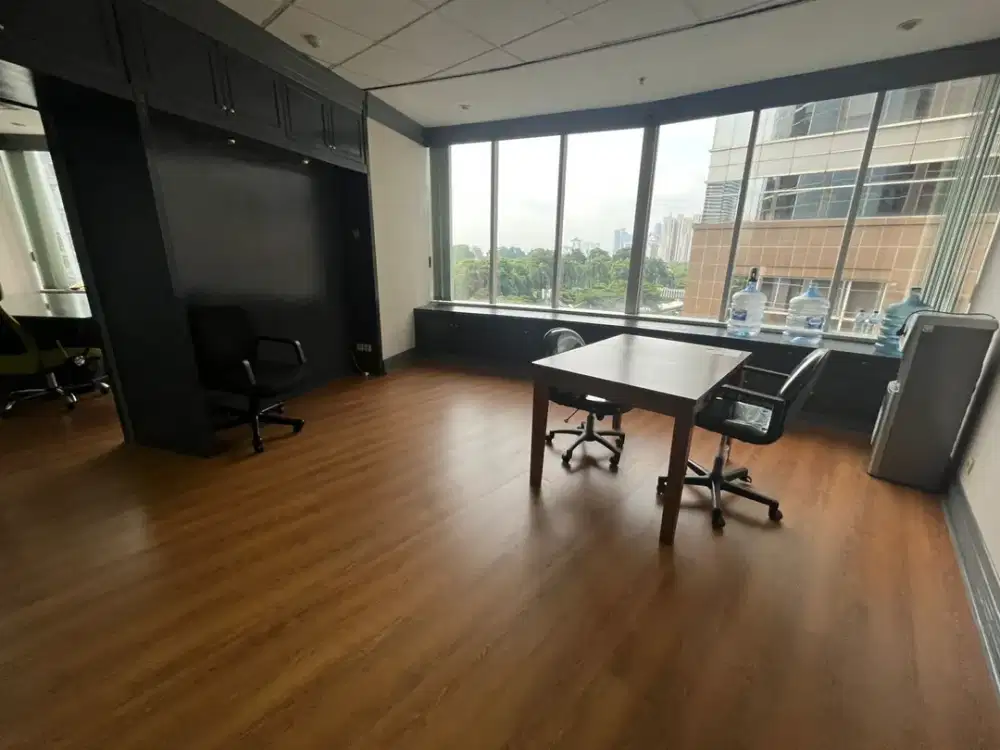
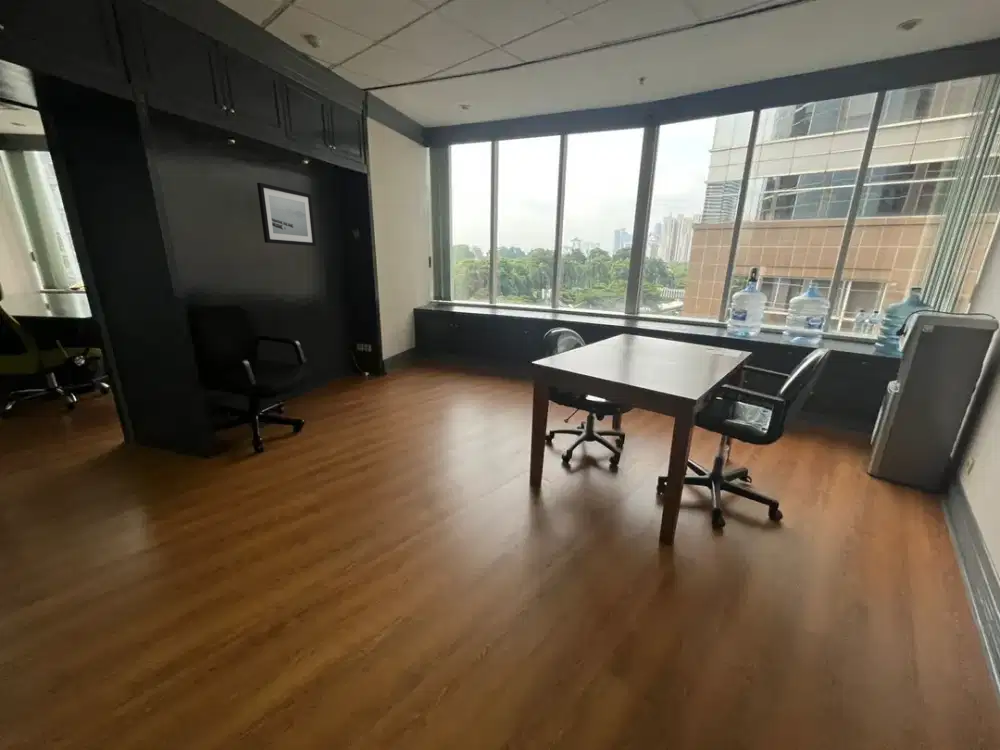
+ wall art (289, 217)
